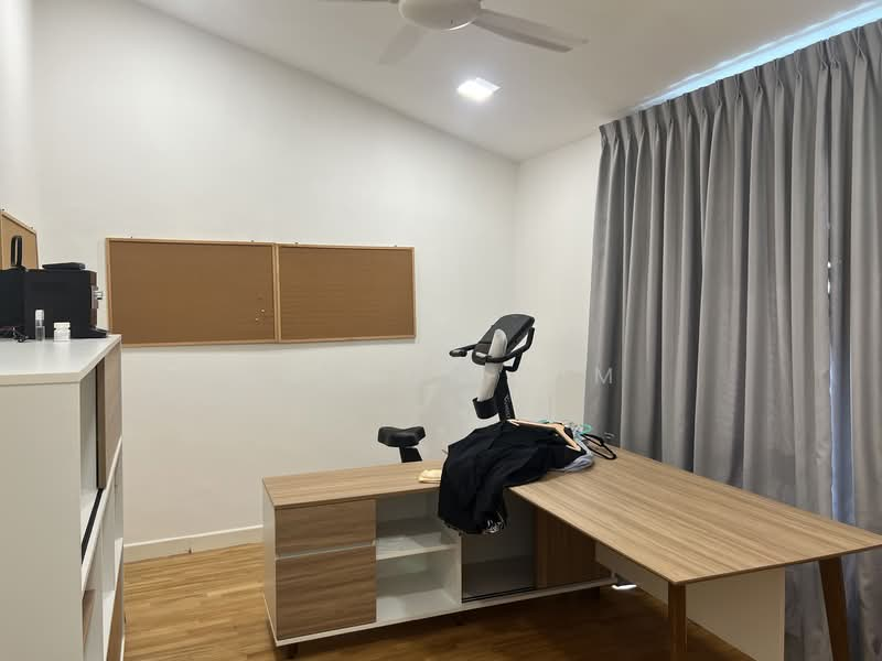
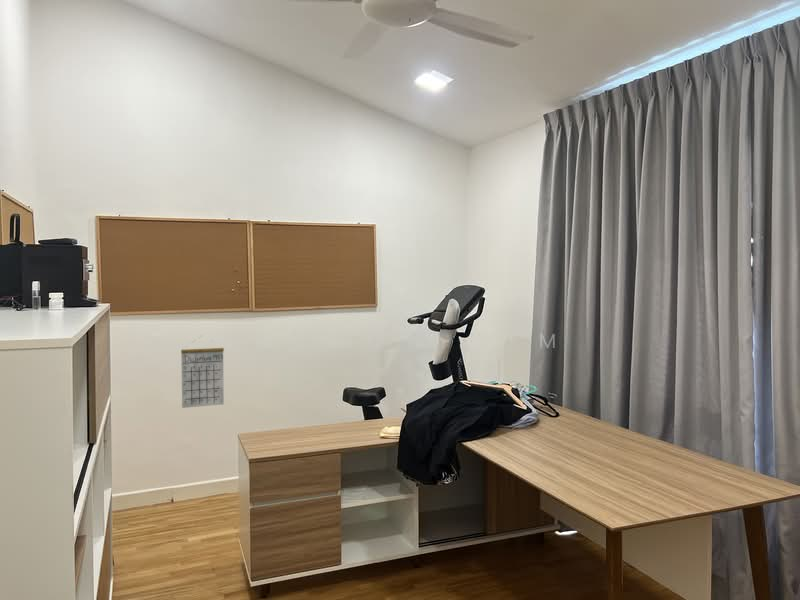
+ calendar (202, 370)
